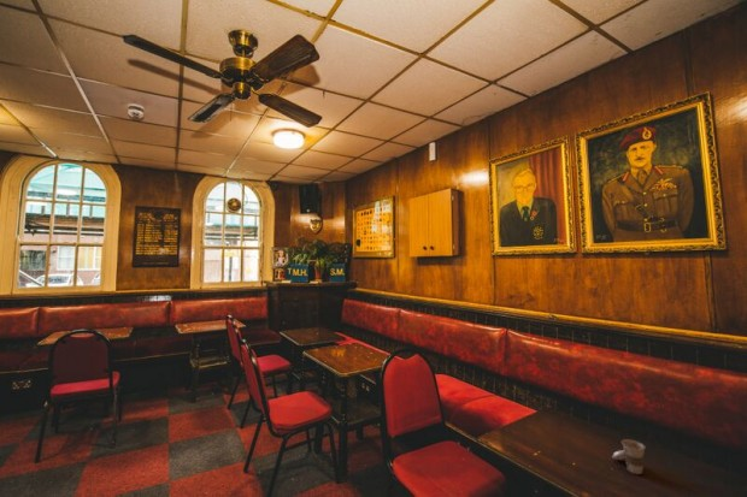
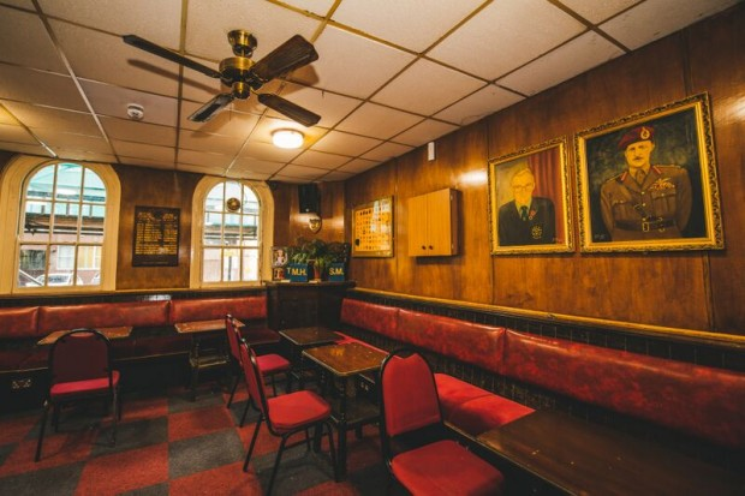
- cup (628, 454)
